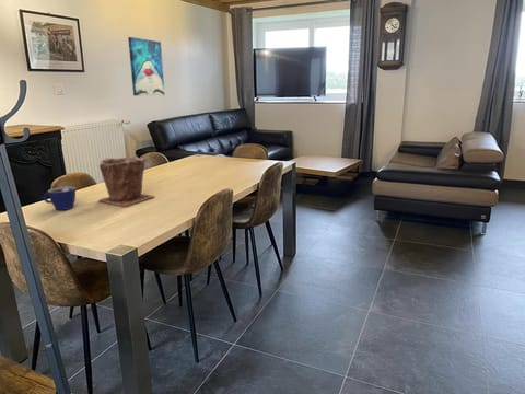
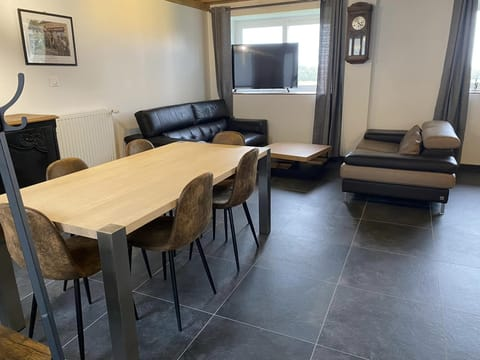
- cup (59, 198)
- wall art (147, 68)
- plant pot (125, 178)
